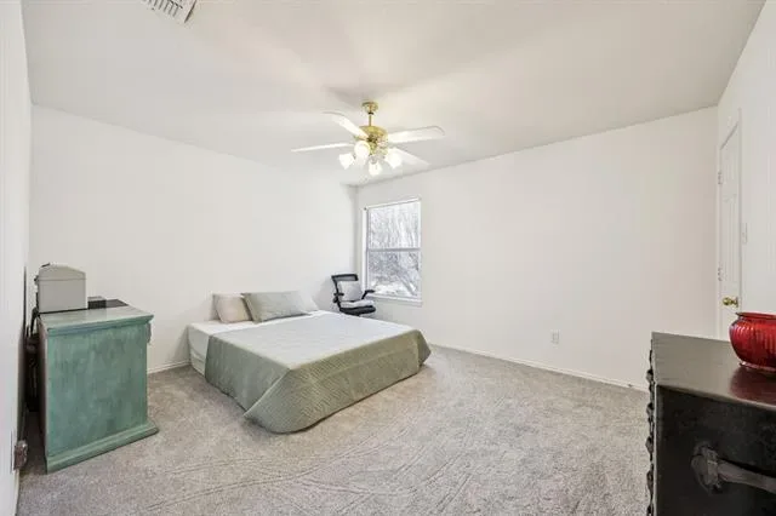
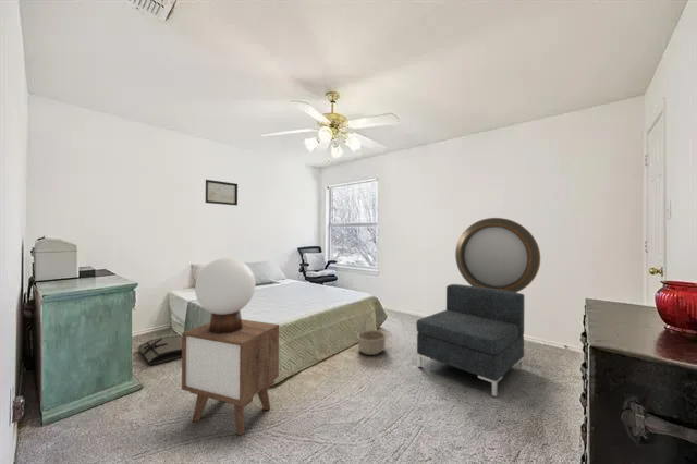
+ table lamp (225, 293)
+ wall art (221, 193)
+ chair (468, 329)
+ nightstand (233, 370)
+ tool roll (166, 345)
+ home mirror (493, 256)
+ basket (371, 330)
